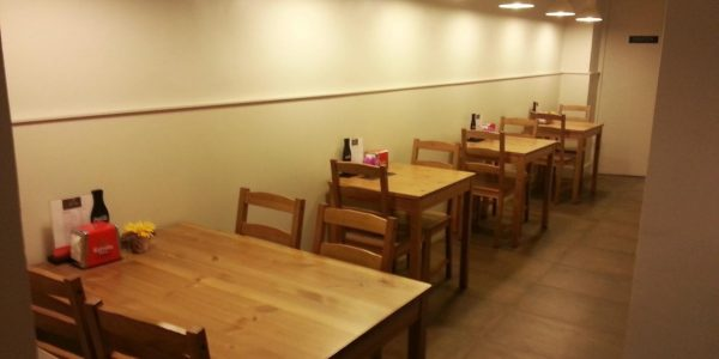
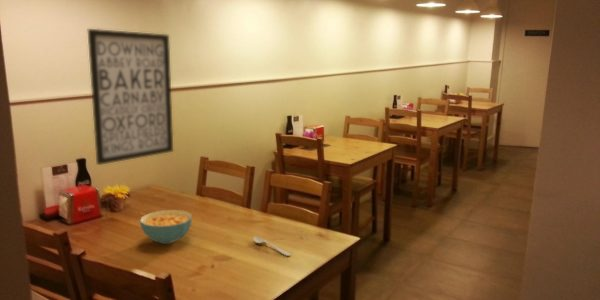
+ cereal bowl (167, 229)
+ spoon (271, 245)
+ wall art (134, 96)
